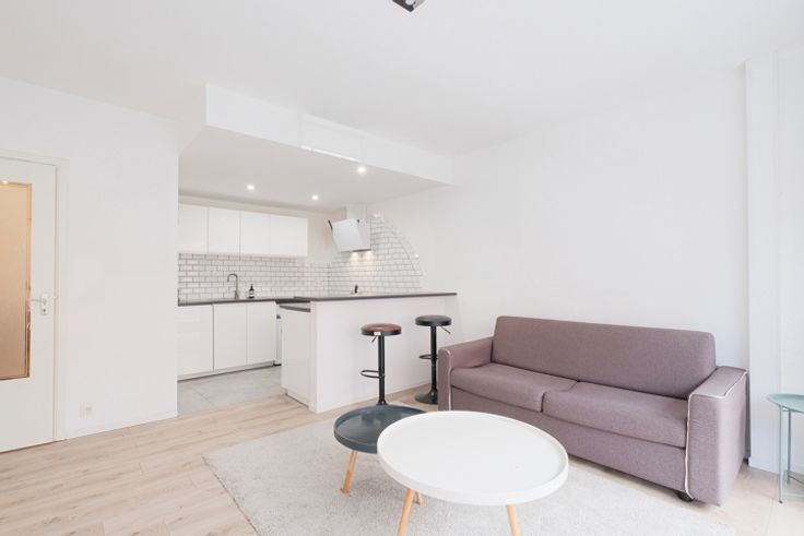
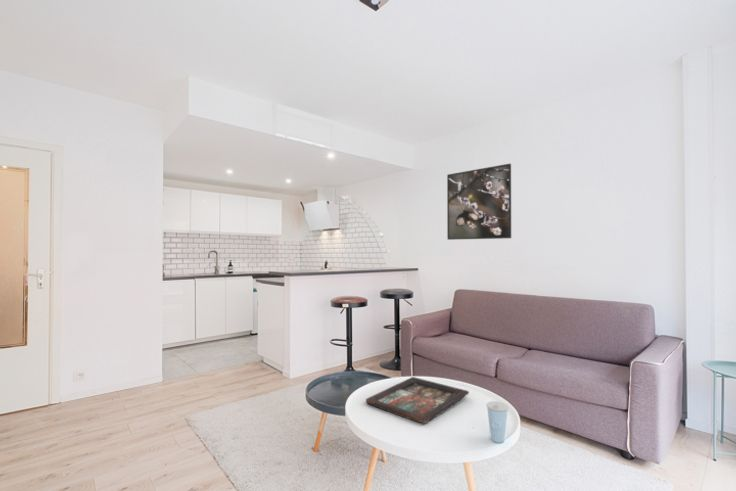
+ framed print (477, 204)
+ decorative tray (418, 397)
+ cup (497, 421)
